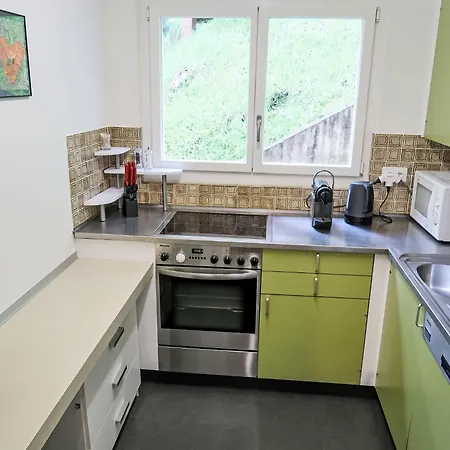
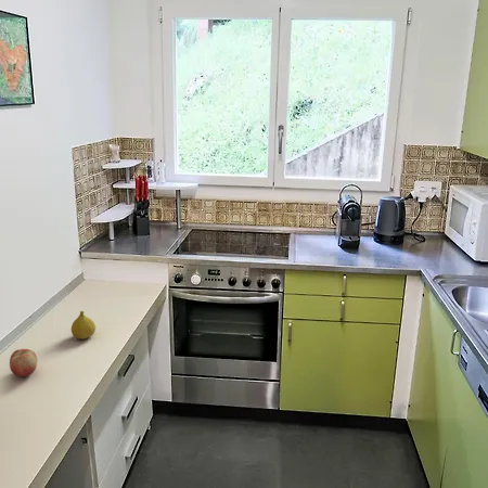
+ fruit (82, 323)
+ fruit (23, 362)
